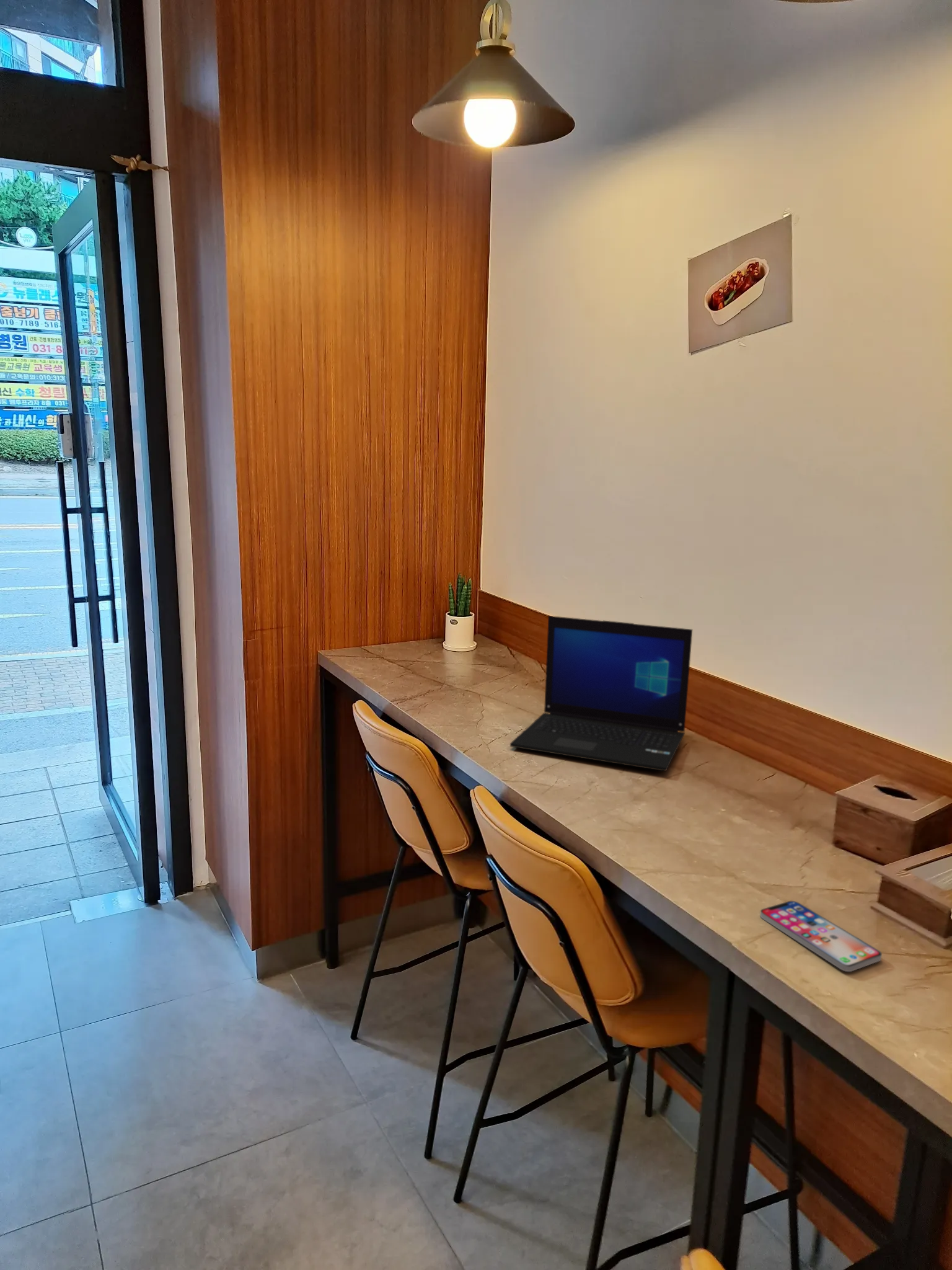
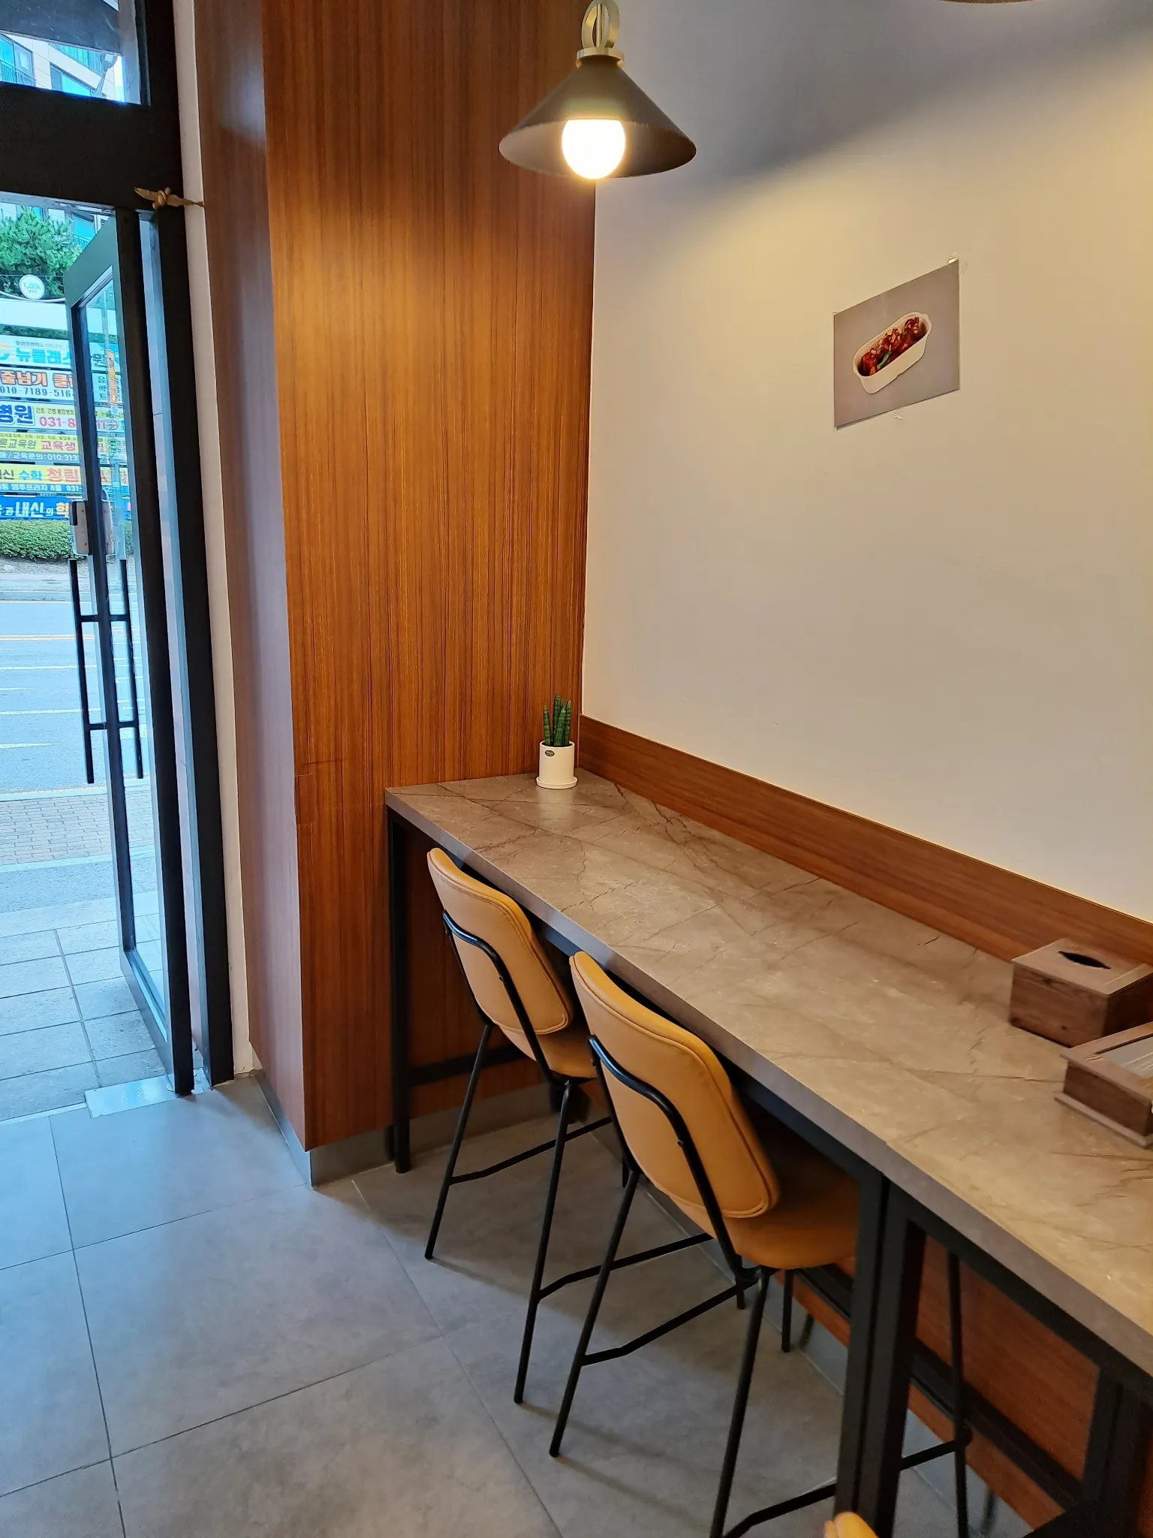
- laptop (602, 688)
- smartphone (818, 933)
